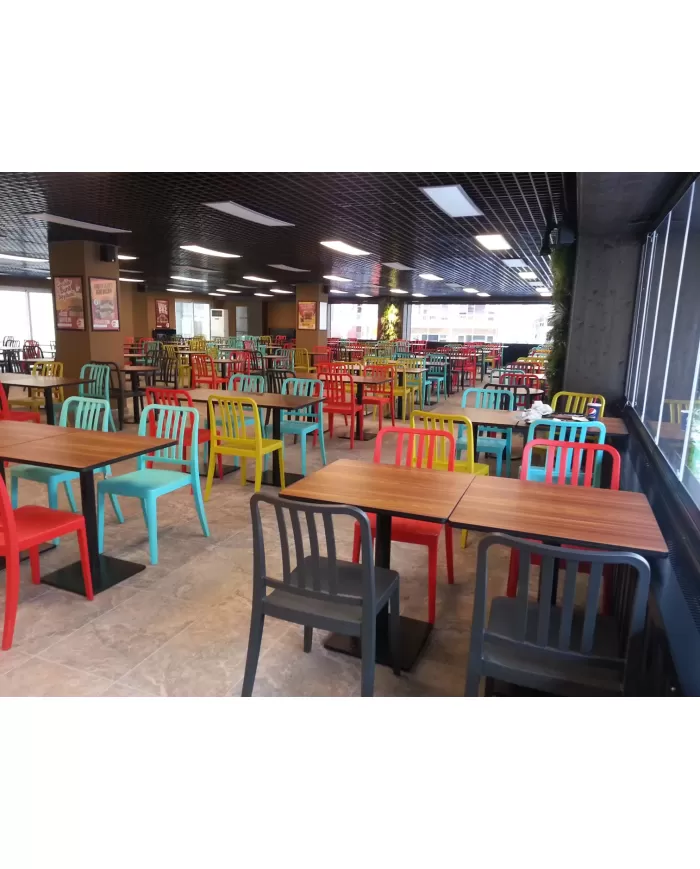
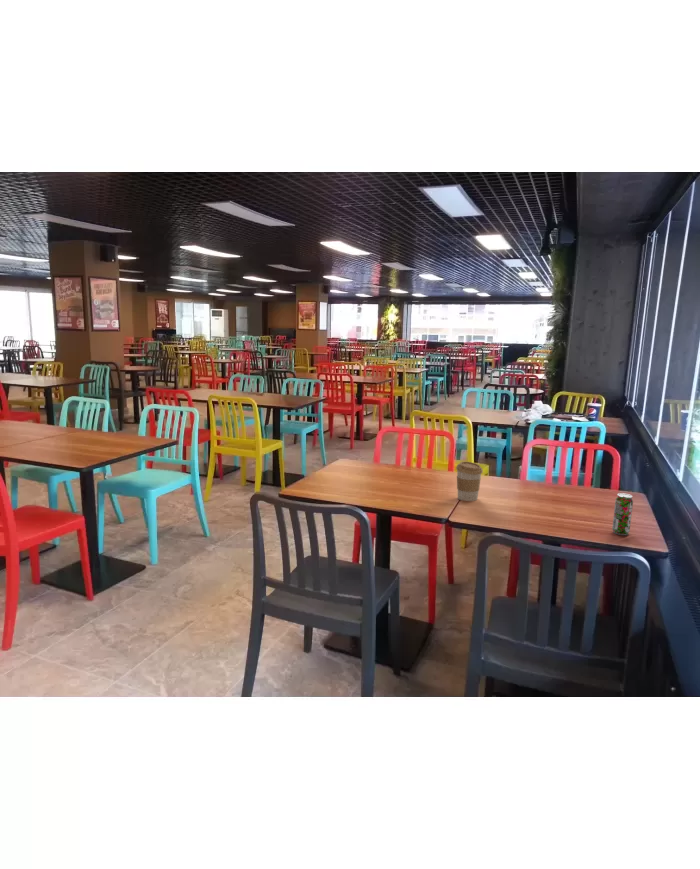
+ beverage can (622, 514)
+ coffee cup (468, 481)
